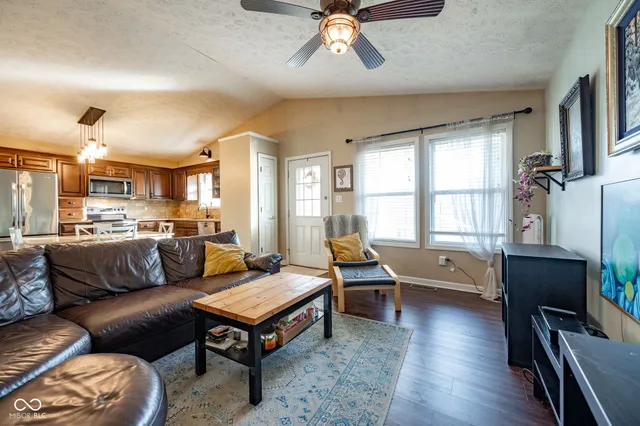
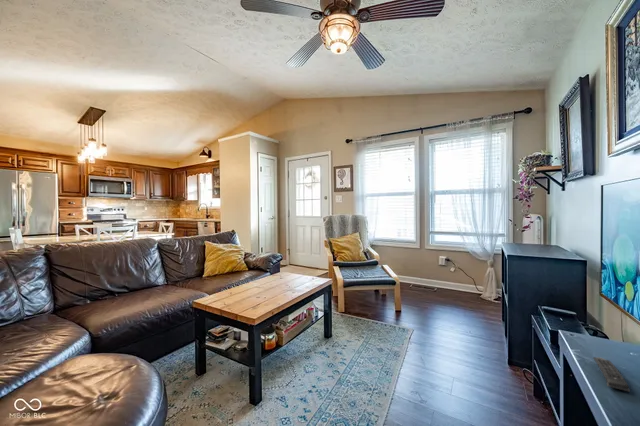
+ remote control (608, 370)
